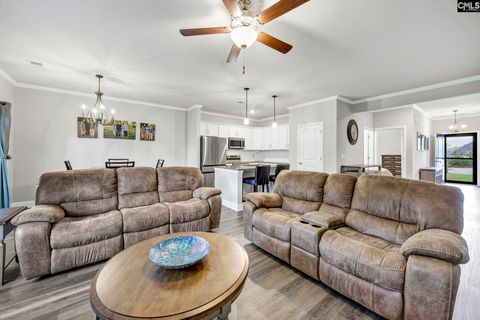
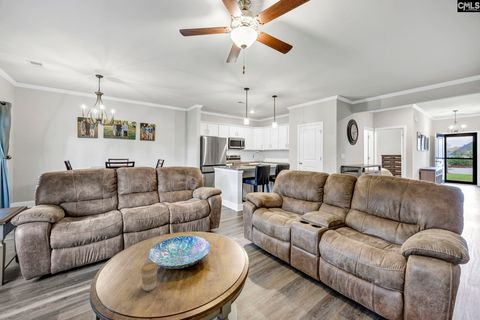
+ coffee cup (149, 276)
